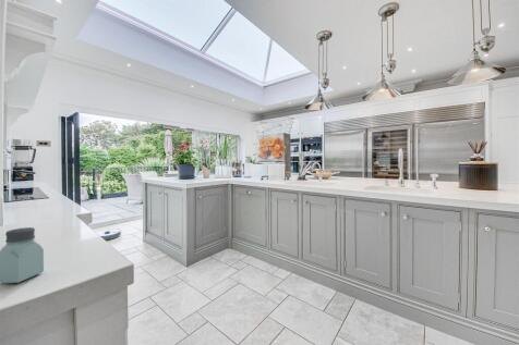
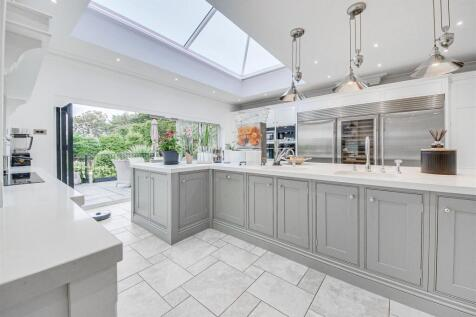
- saltshaker (21, 254)
